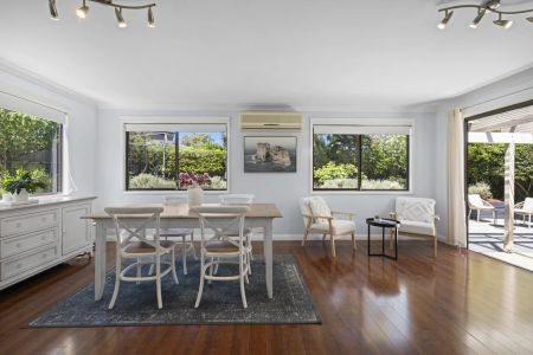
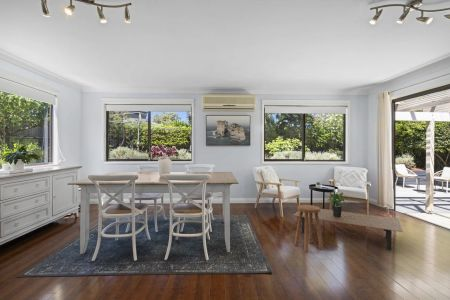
+ stool (309, 227)
+ coffee table (346, 223)
+ potted plant (336, 204)
